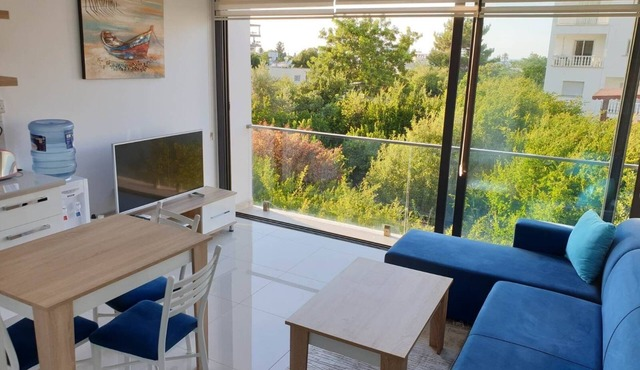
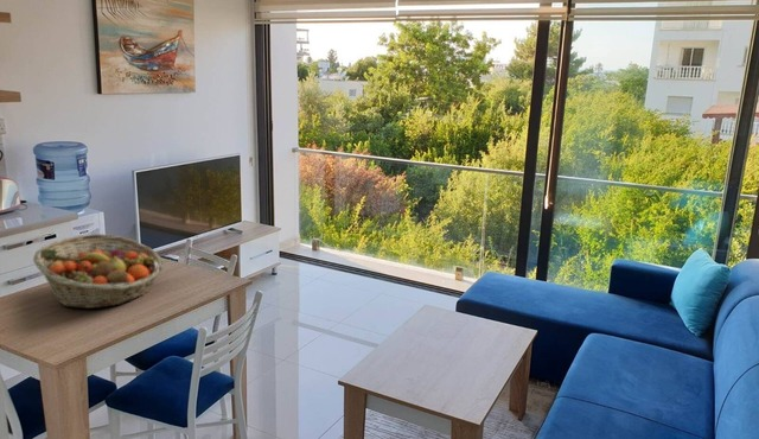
+ fruit basket (102, 268)
